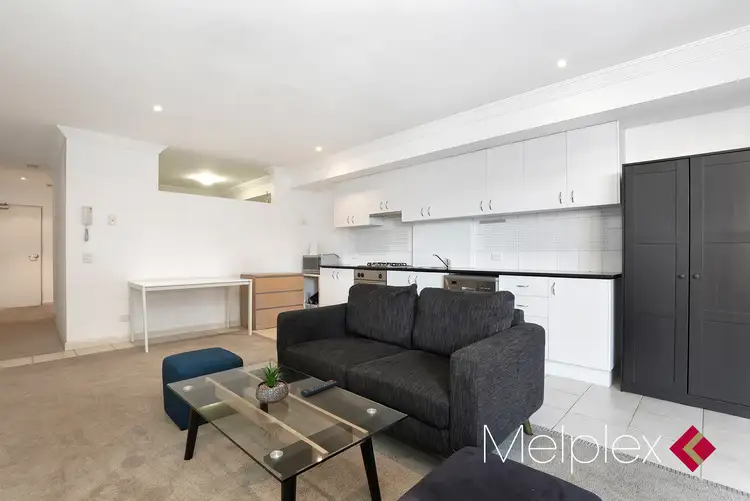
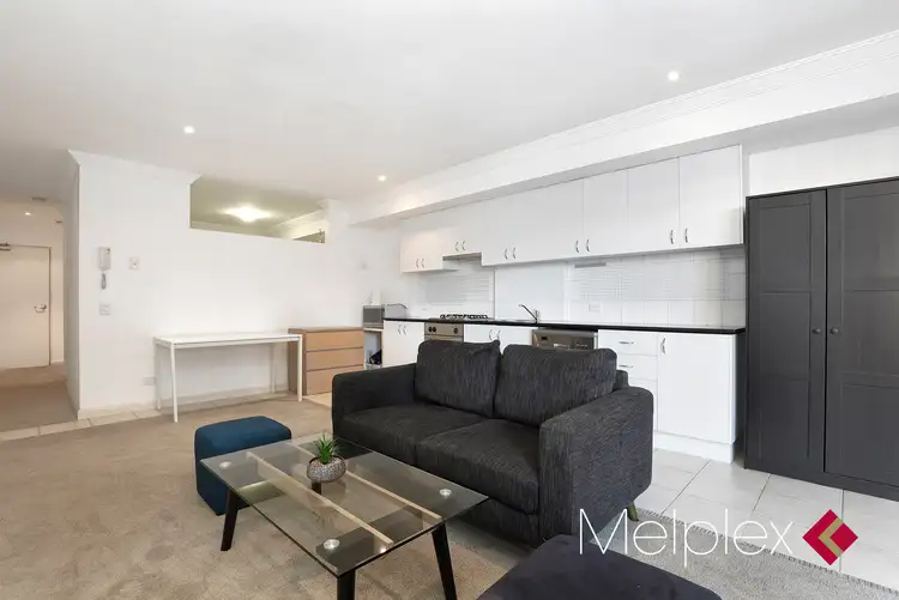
- remote control (320, 387)
